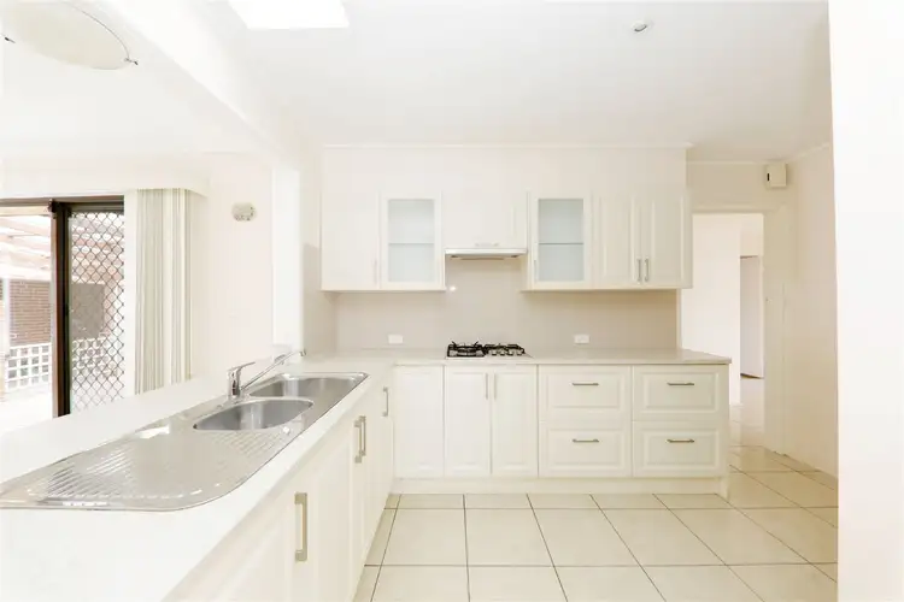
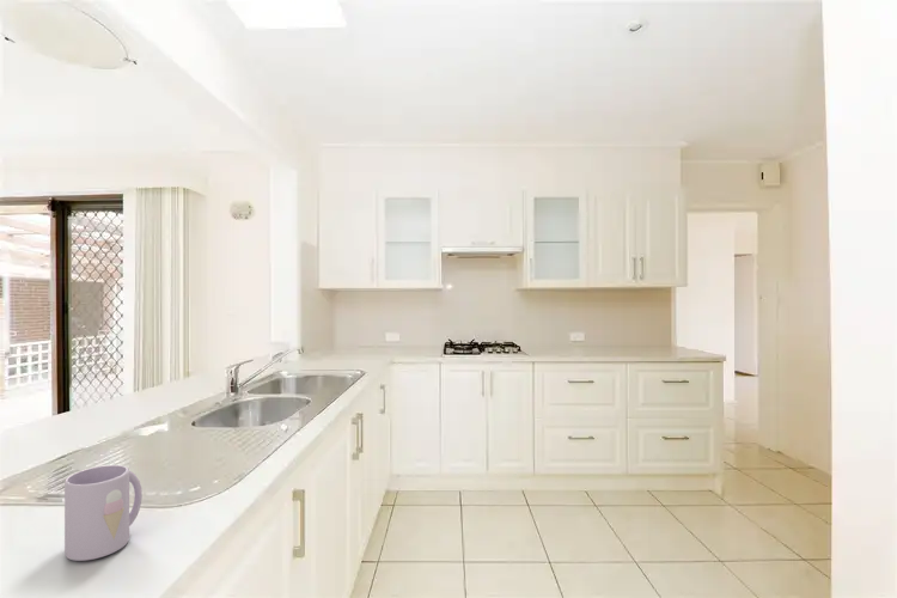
+ mug (106, 506)
